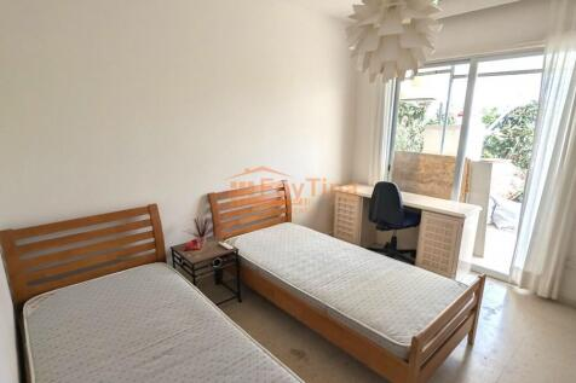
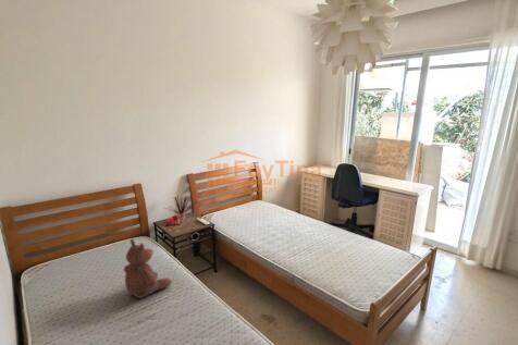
+ stuffed bear (146, 264)
